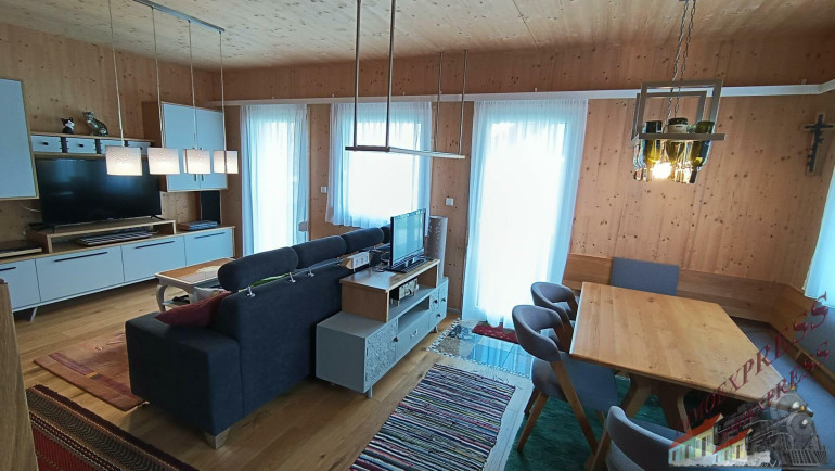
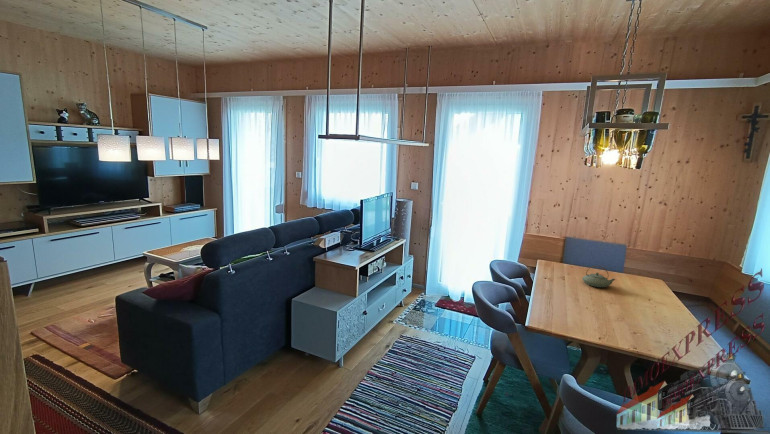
+ teapot (598, 275)
